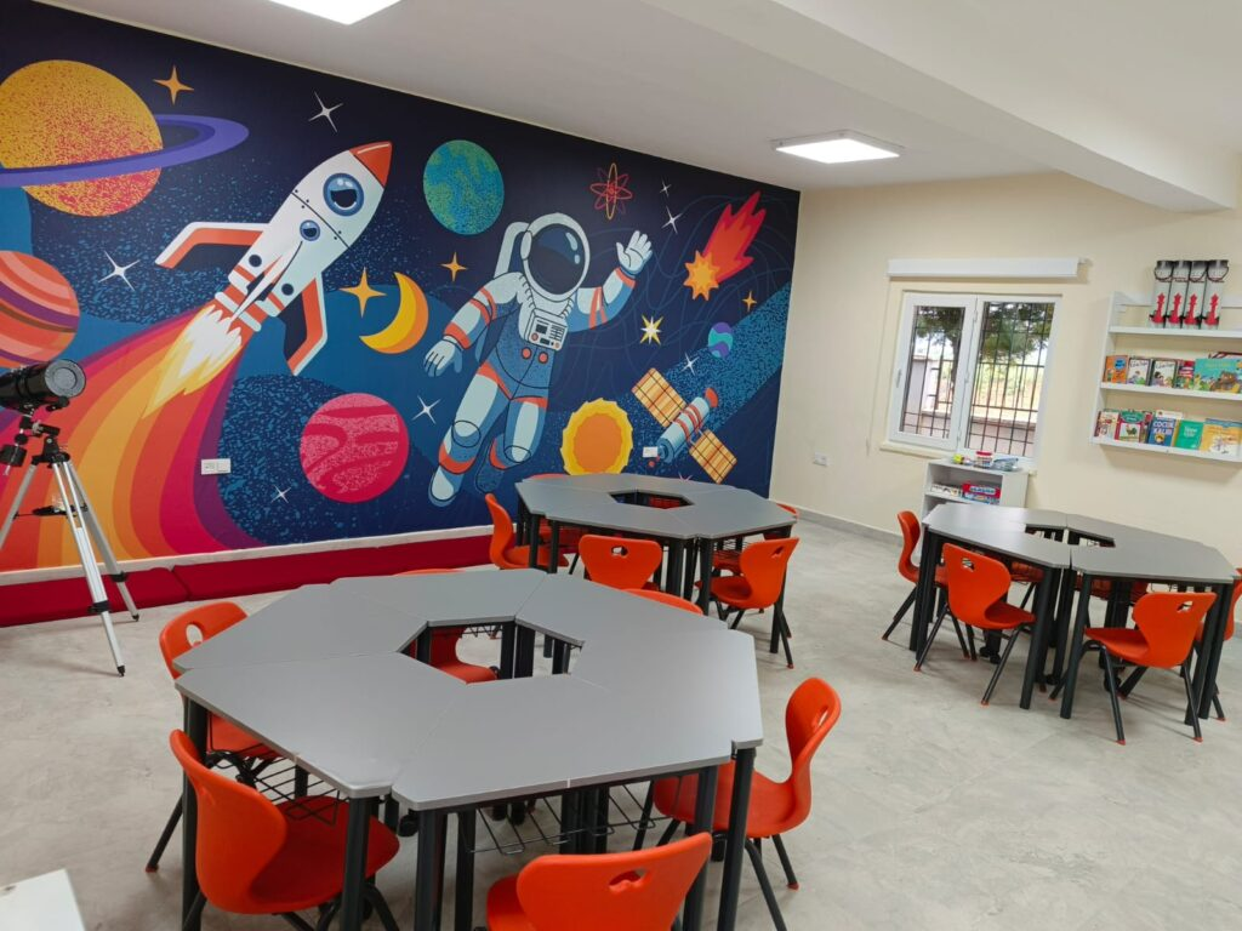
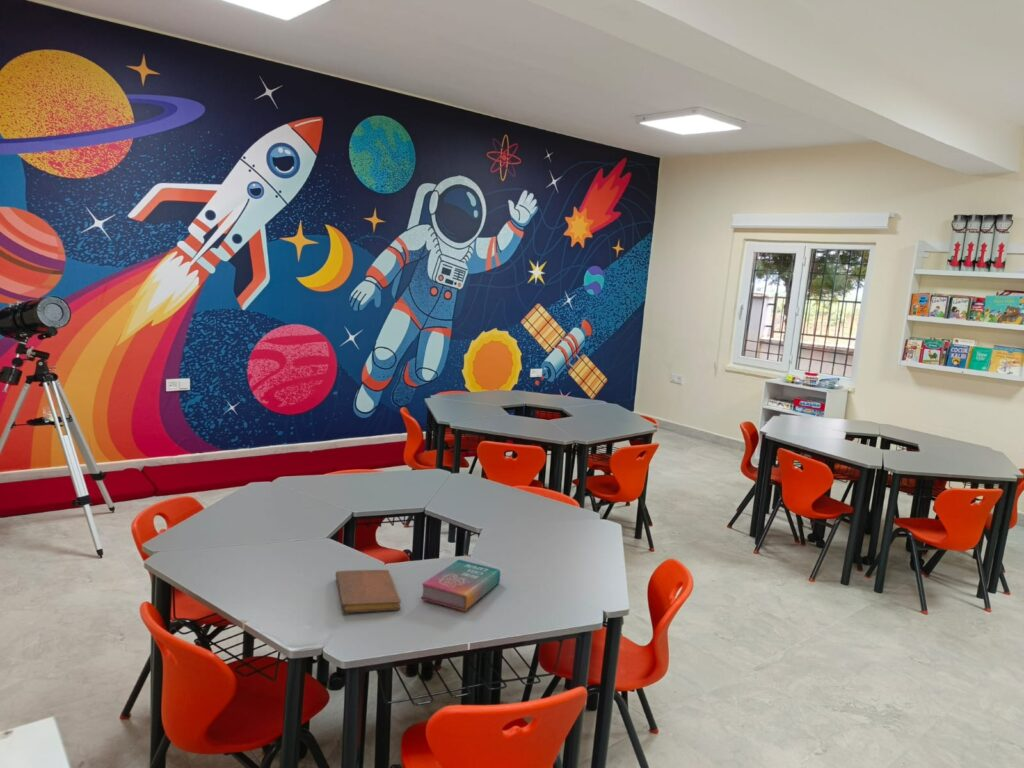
+ notebook (366, 589)
+ book (462, 583)
